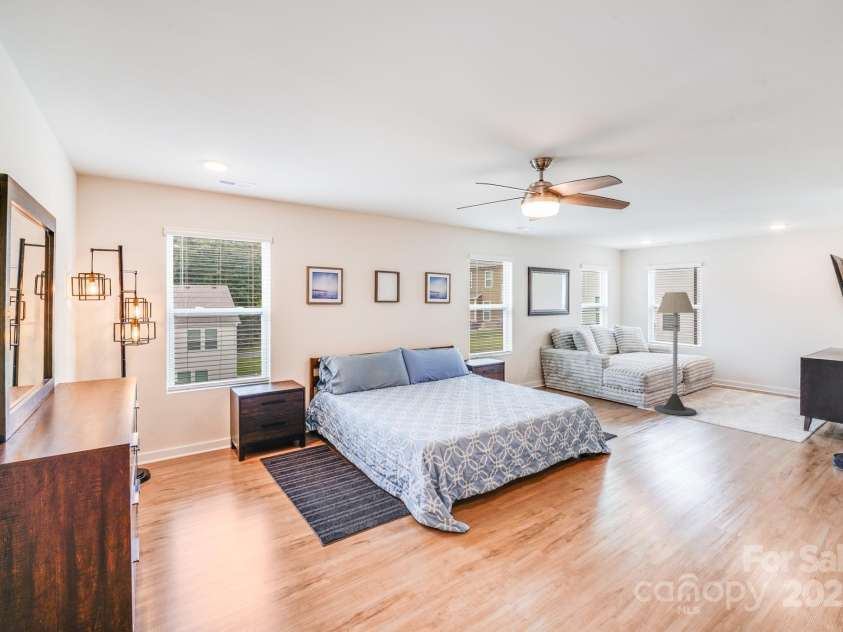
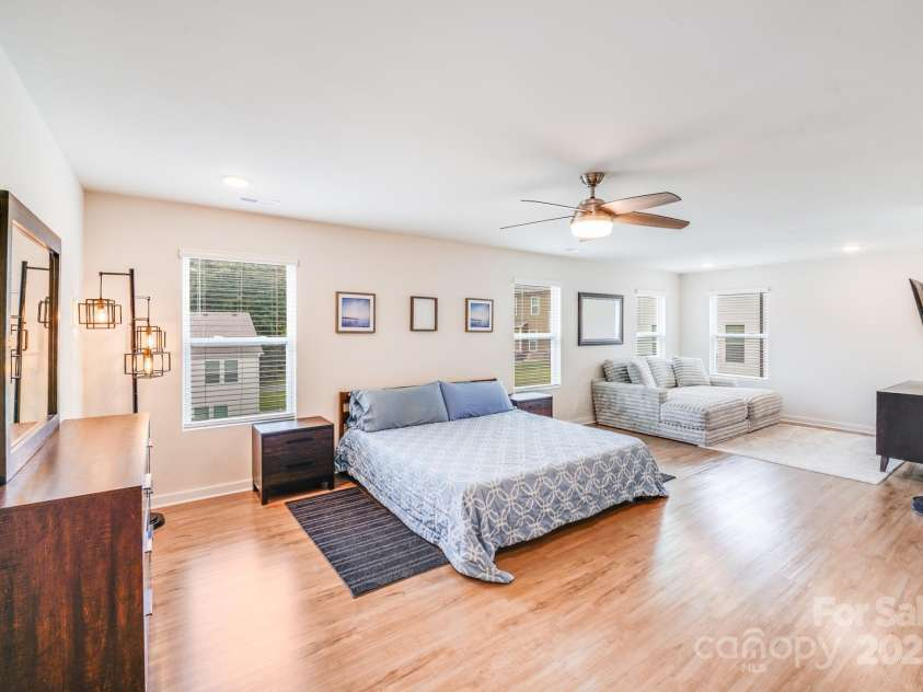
- floor lamp (675, 351)
